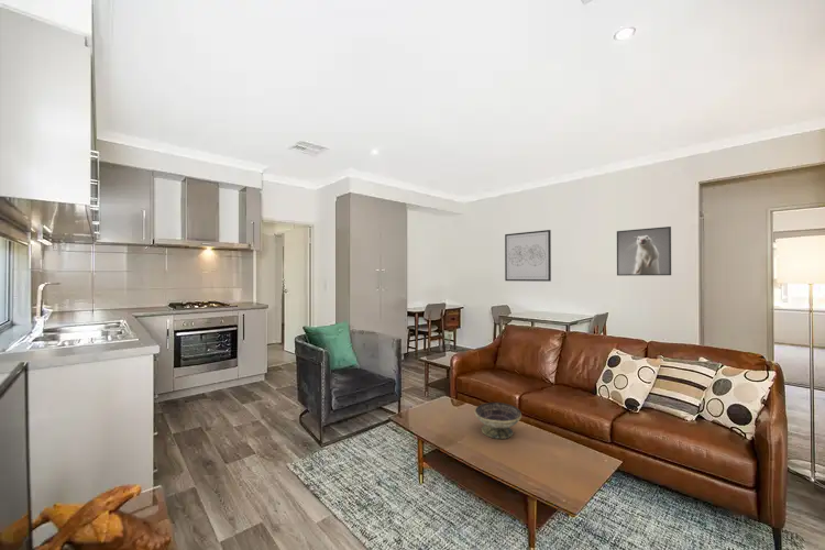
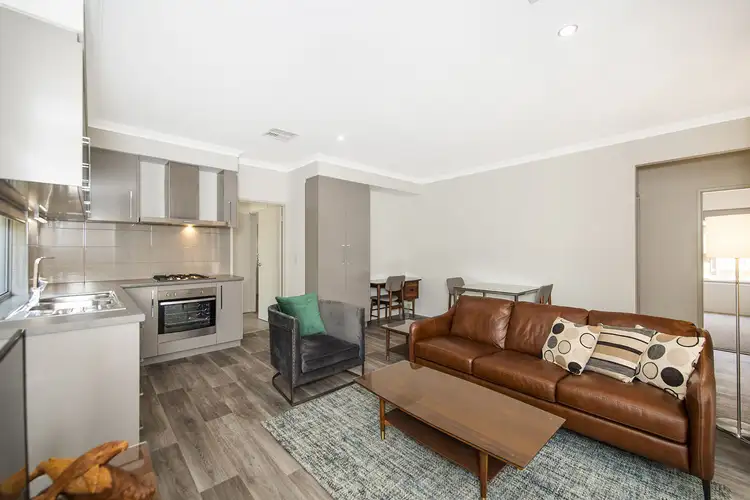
- decorative bowl (497, 420)
- wall art (526, 256)
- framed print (642, 252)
